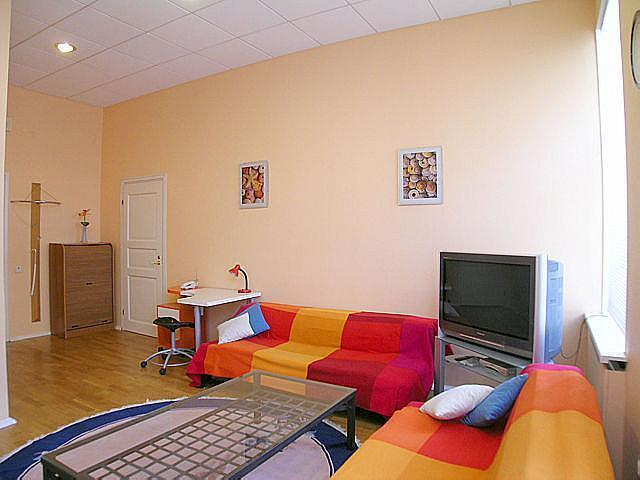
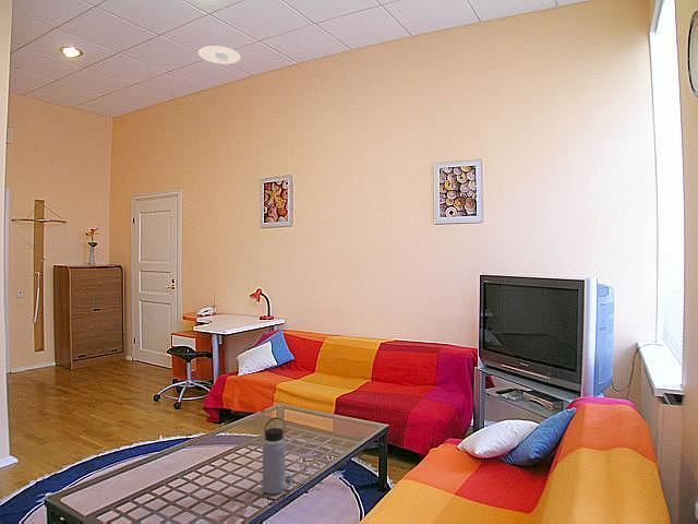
+ recessed light (219, 52)
+ water bottle (274, 455)
